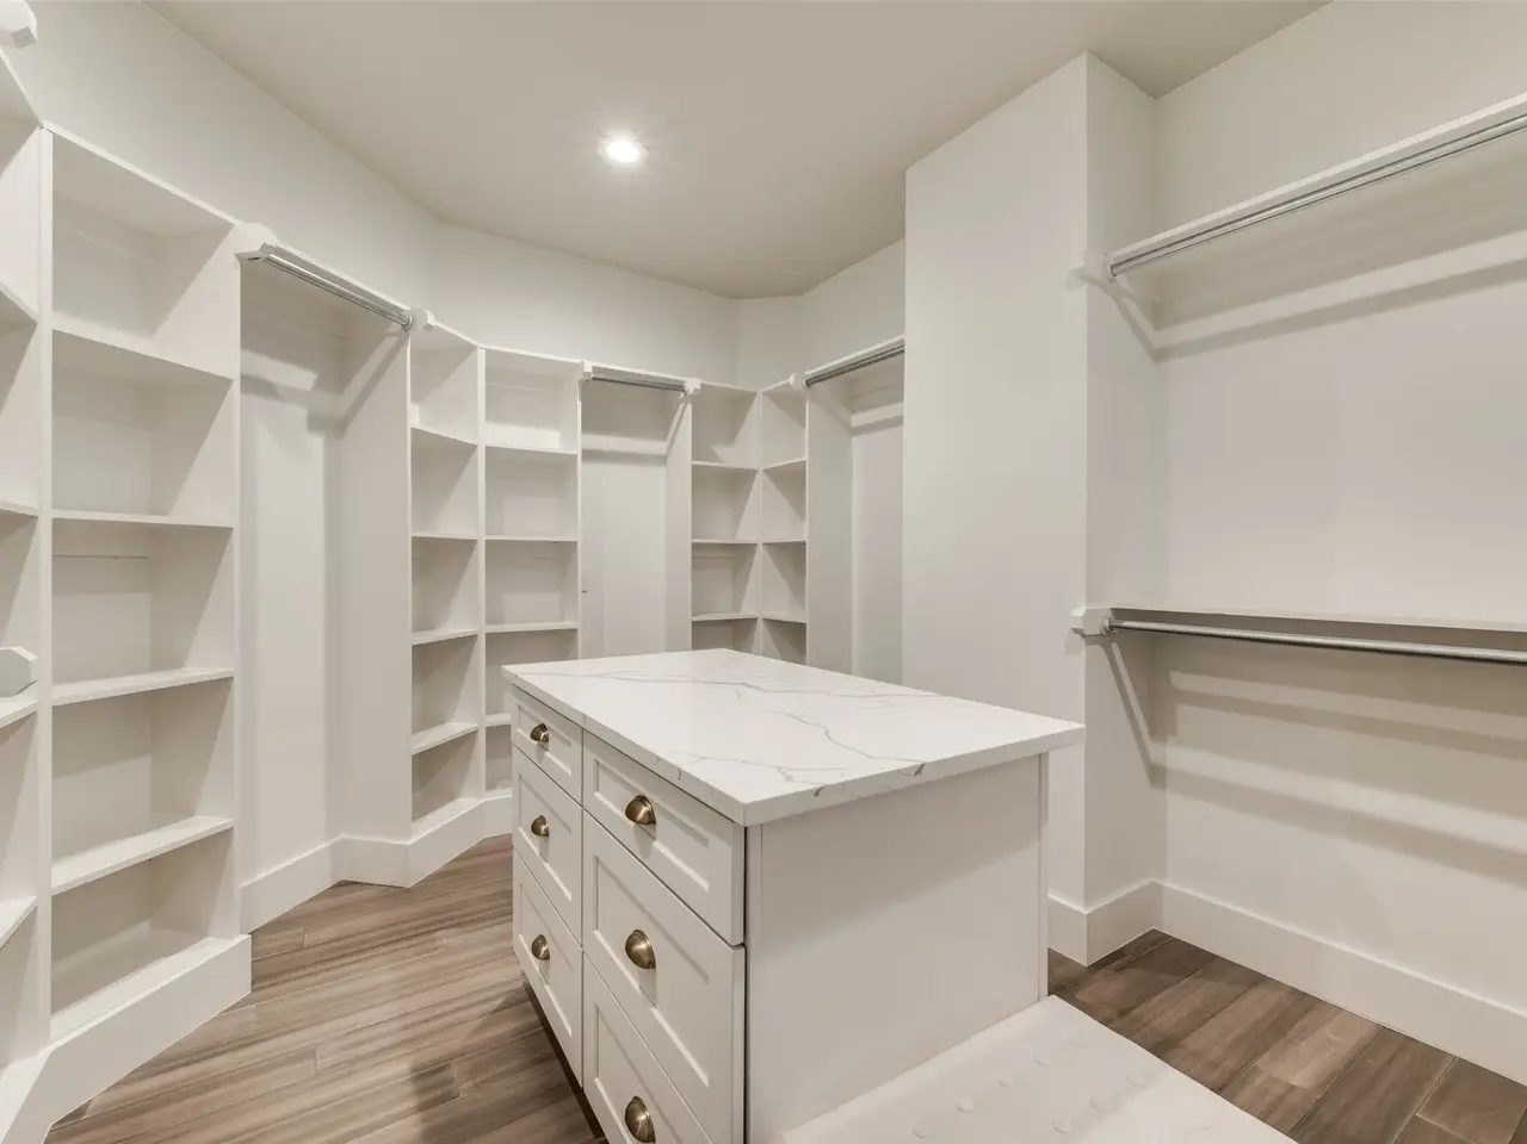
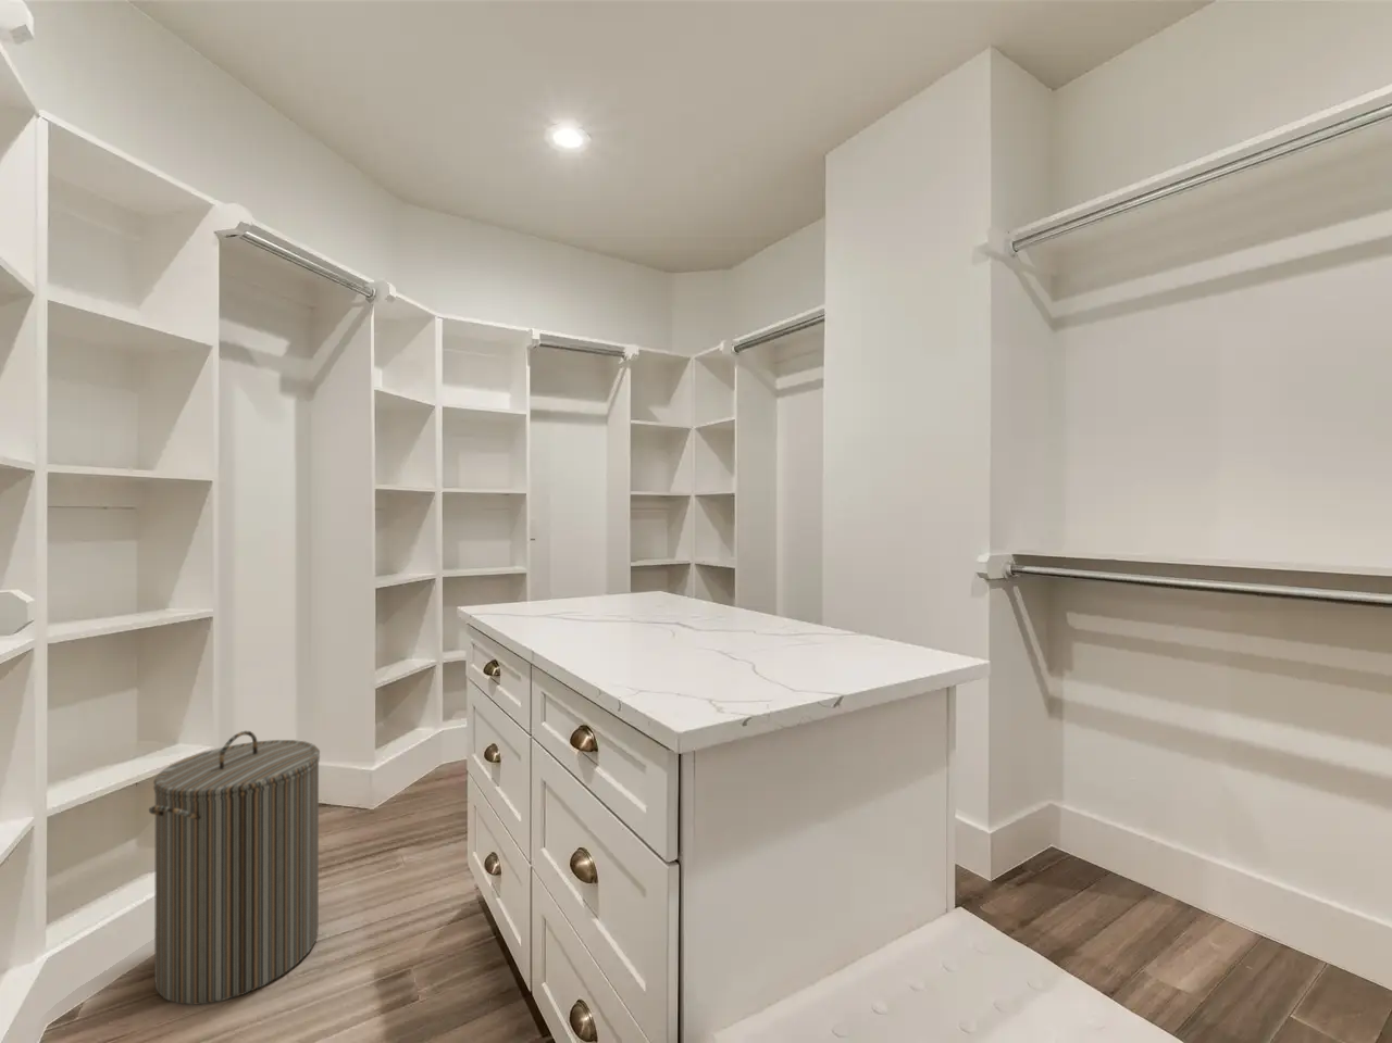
+ laundry hamper (241, 844)
